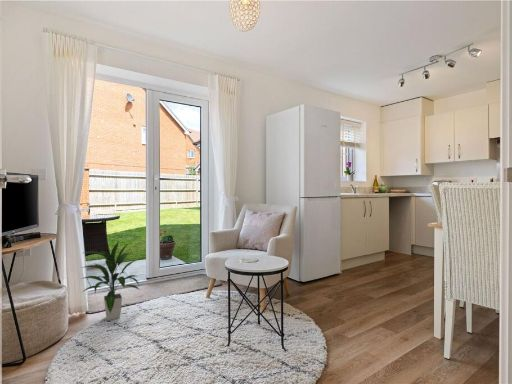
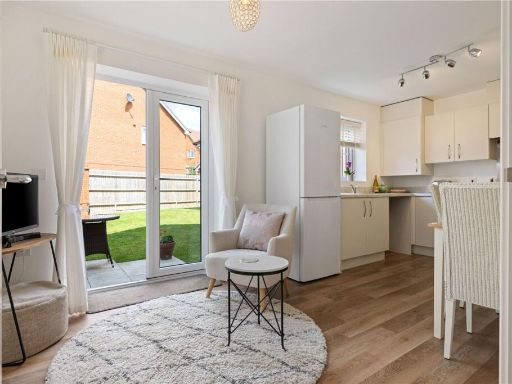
- indoor plant (111, 279)
